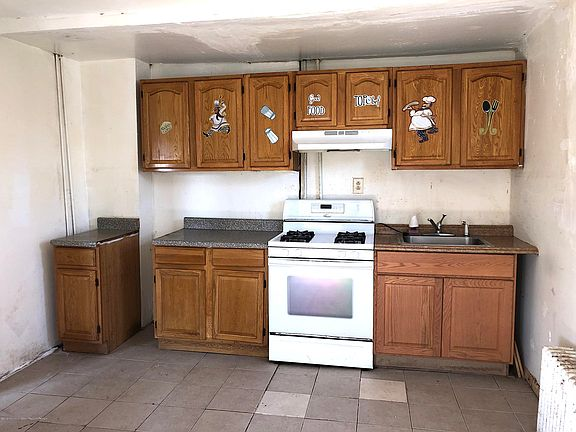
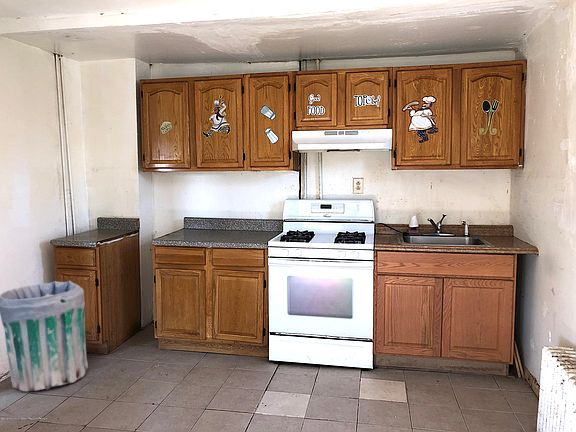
+ trash can (44, 332)
